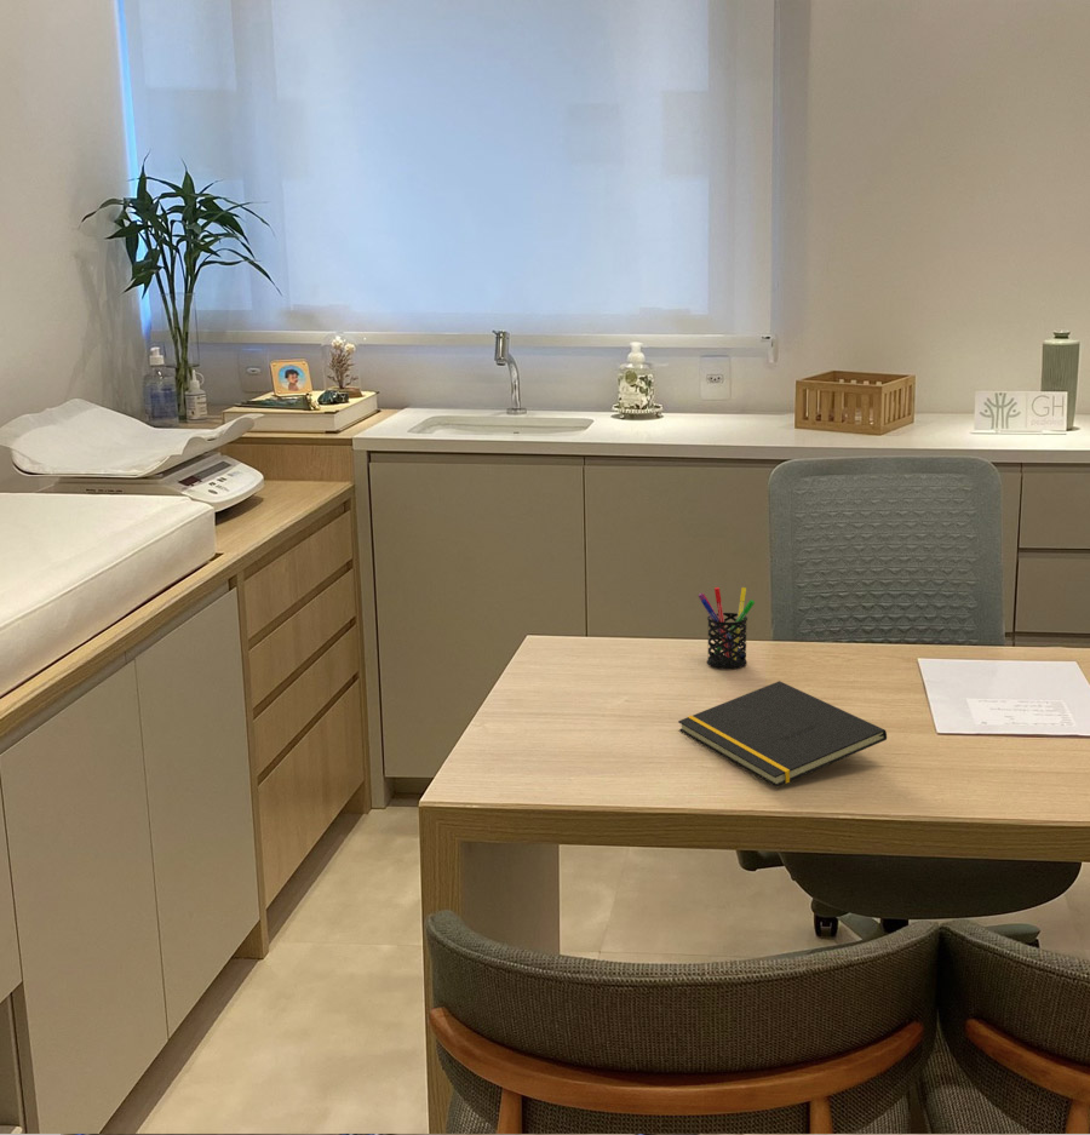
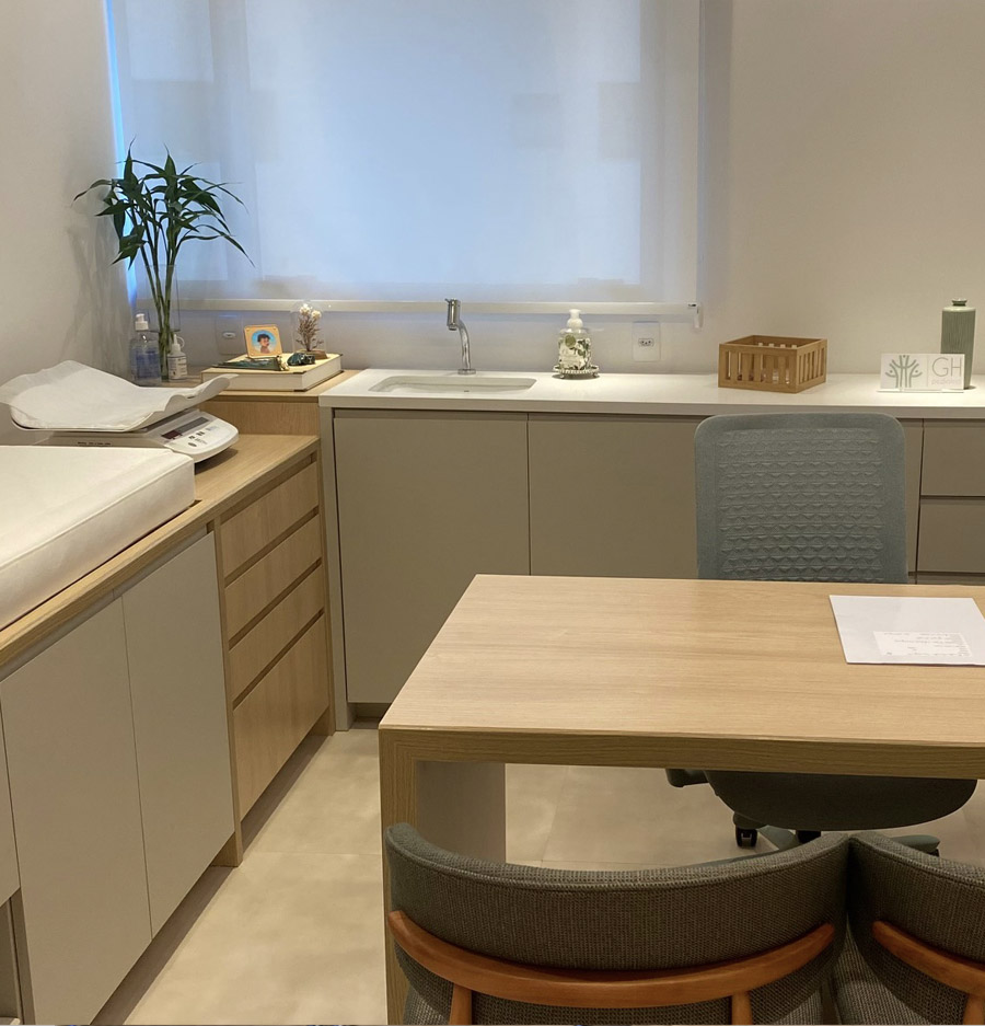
- notepad (778, 729)
- pen holder (729, 624)
